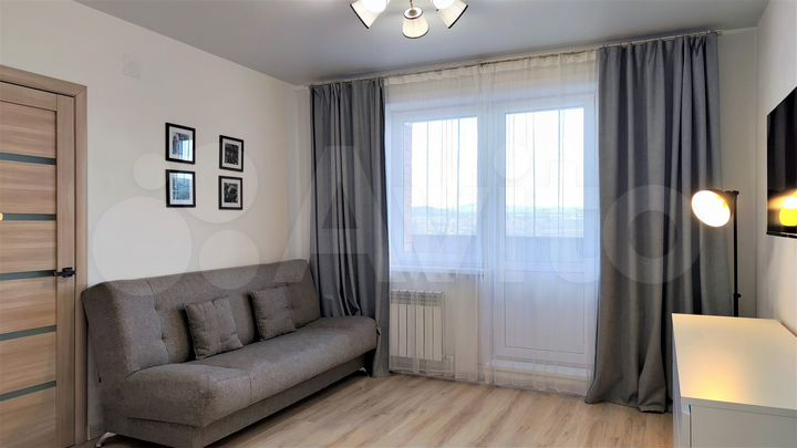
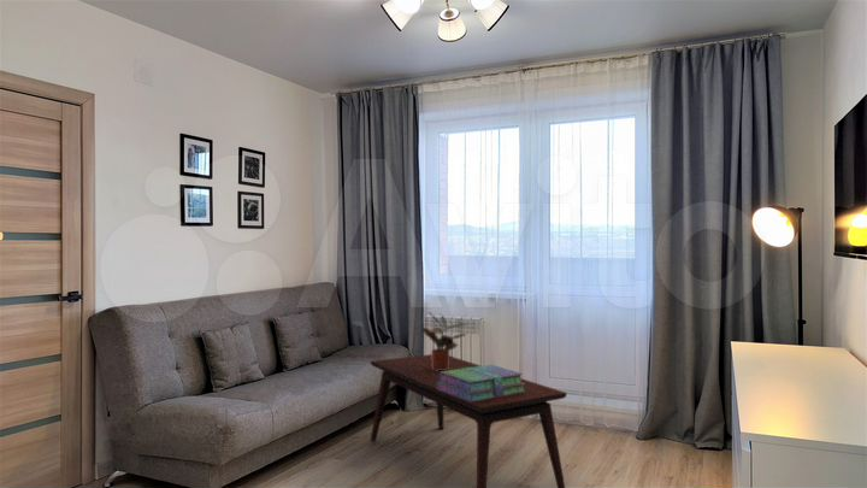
+ stack of books (480, 381)
+ coffee table (460, 413)
+ potted plant (446, 340)
